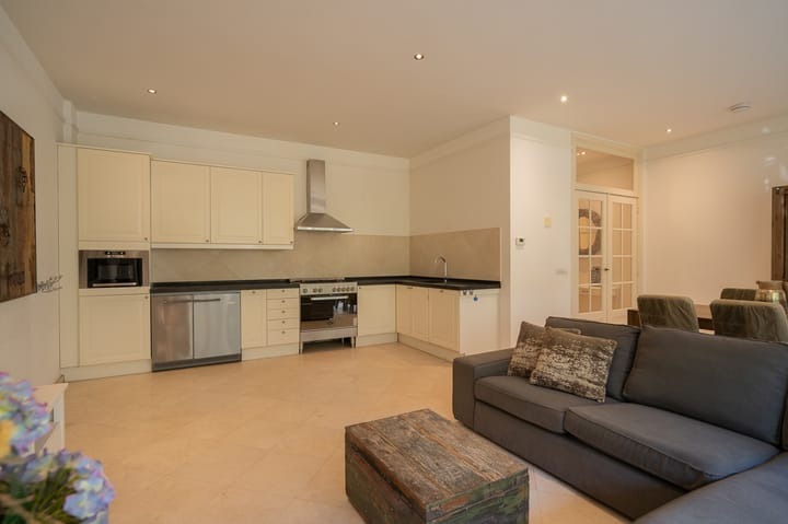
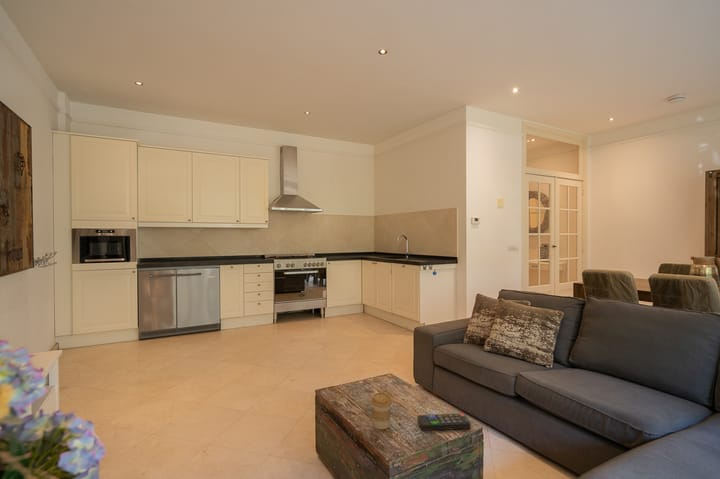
+ coffee cup (381, 410)
+ remote control (443, 421)
